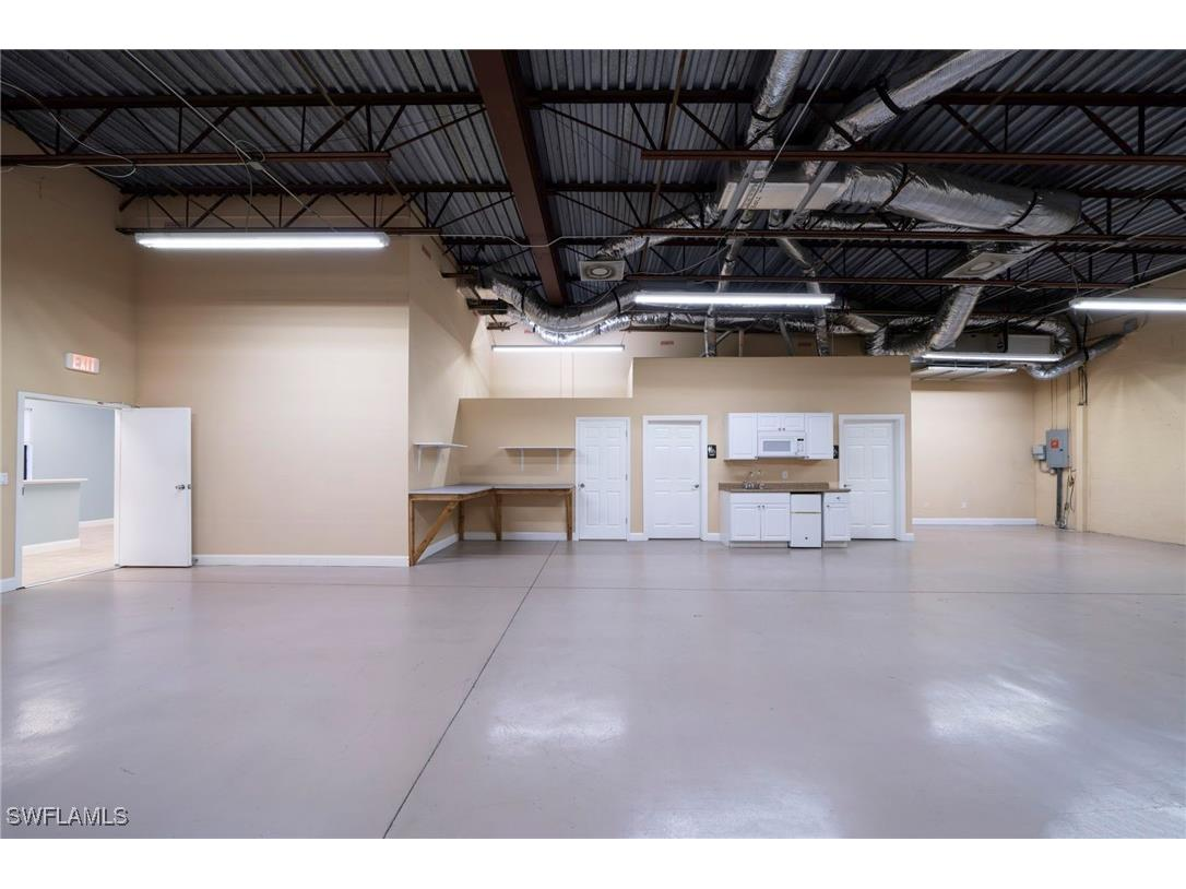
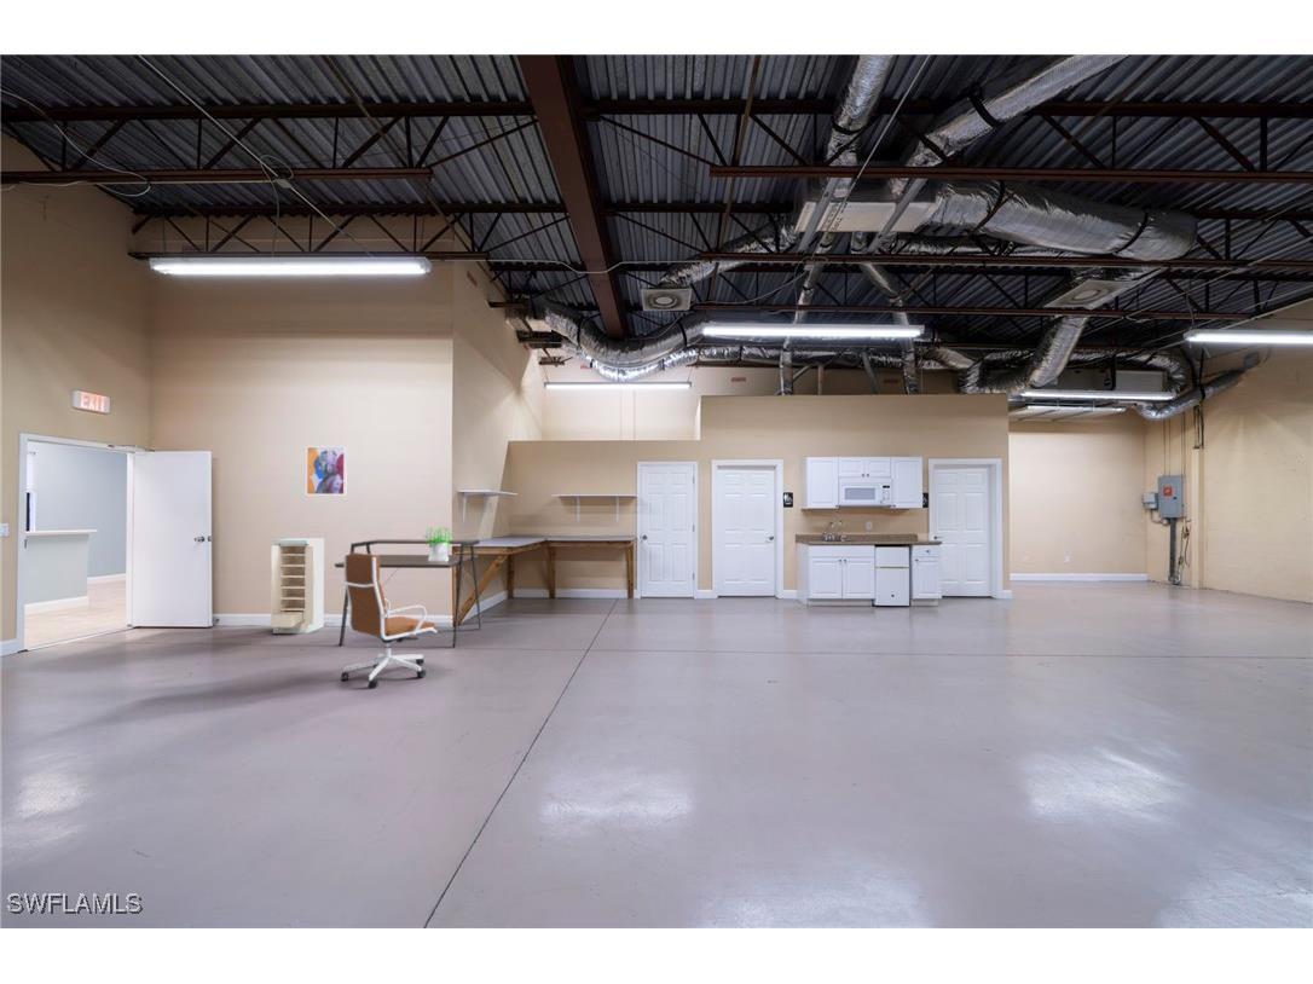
+ potted plant (439, 543)
+ wall art (325, 470)
+ office chair (391, 612)
+ storage cabinet (299, 585)
+ desk (412, 567)
